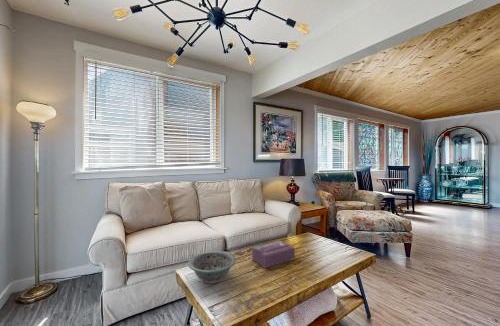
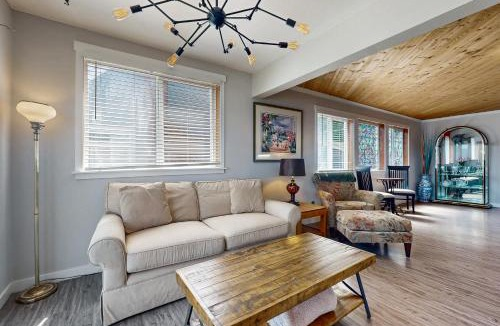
- tissue box (273, 253)
- decorative bowl (212, 269)
